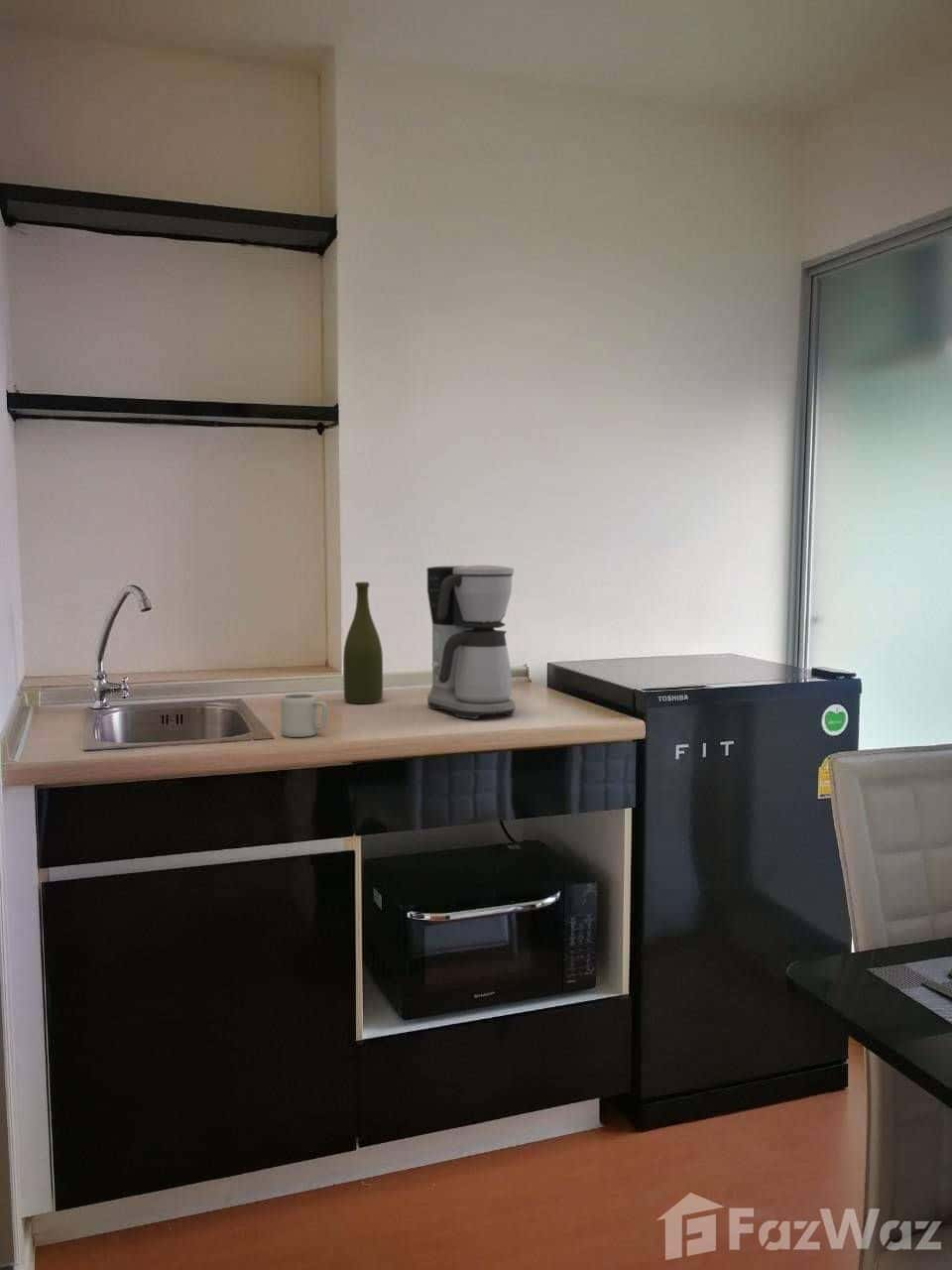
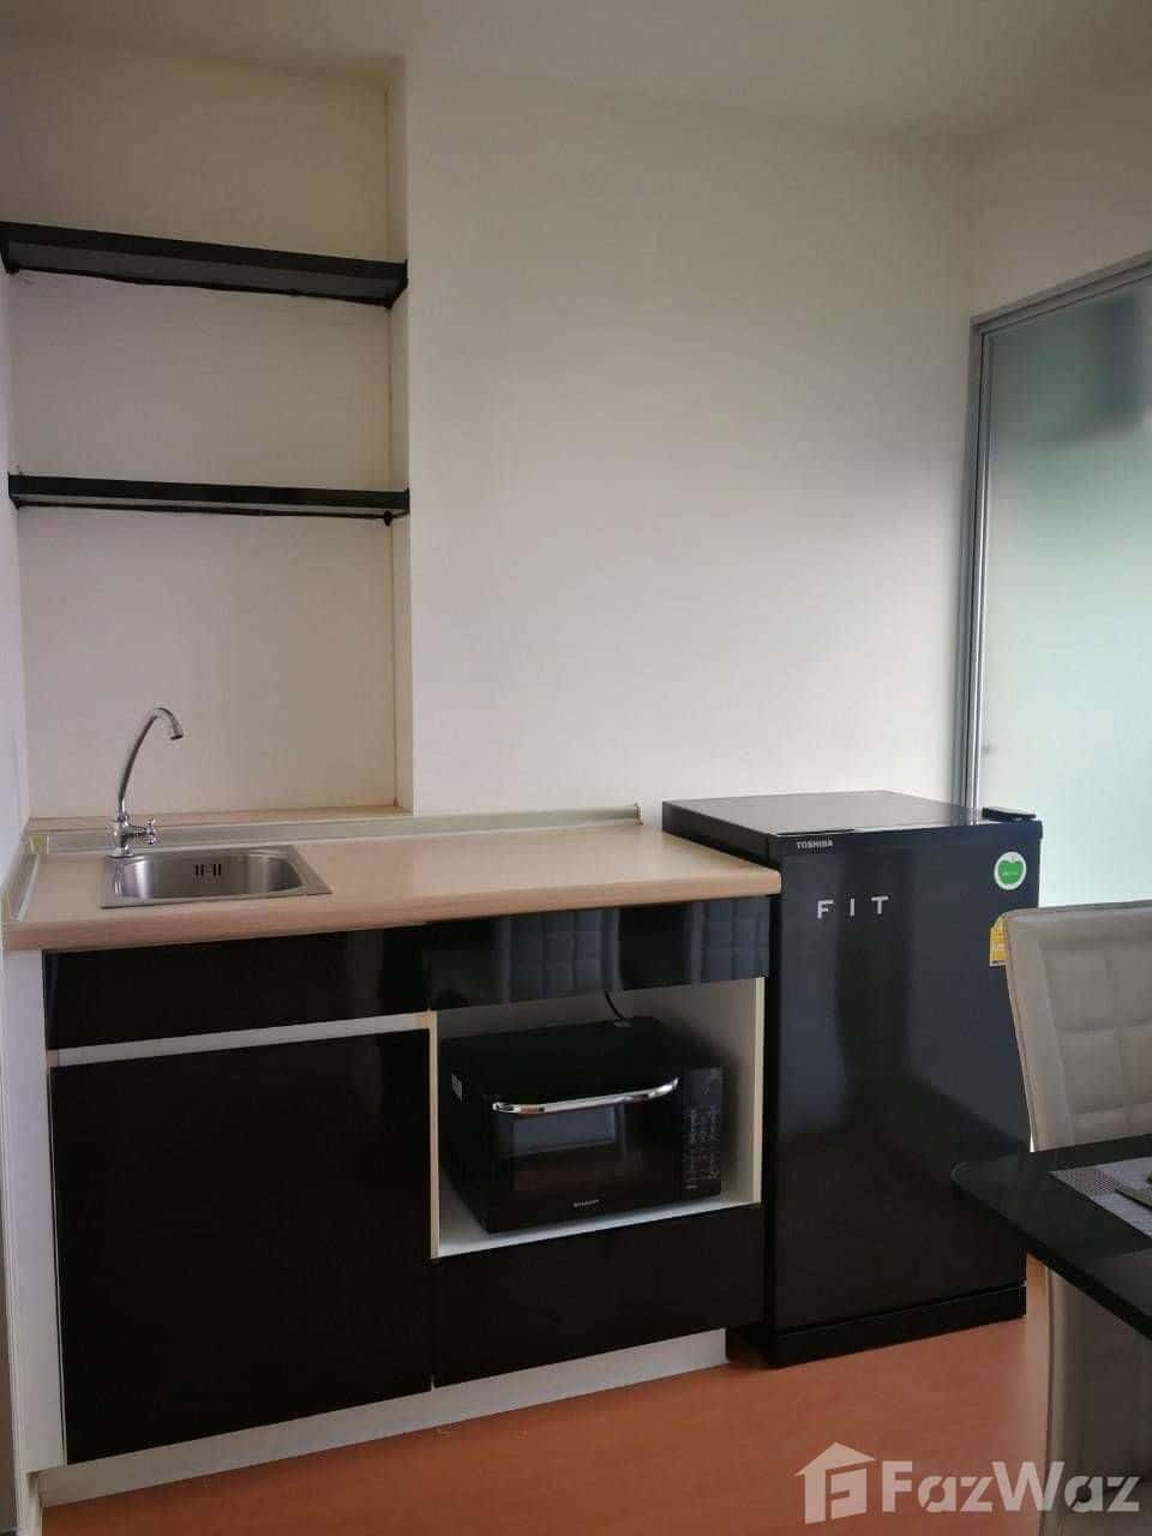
- cup (304, 714)
- coffee maker (462, 638)
- bottle (362, 641)
